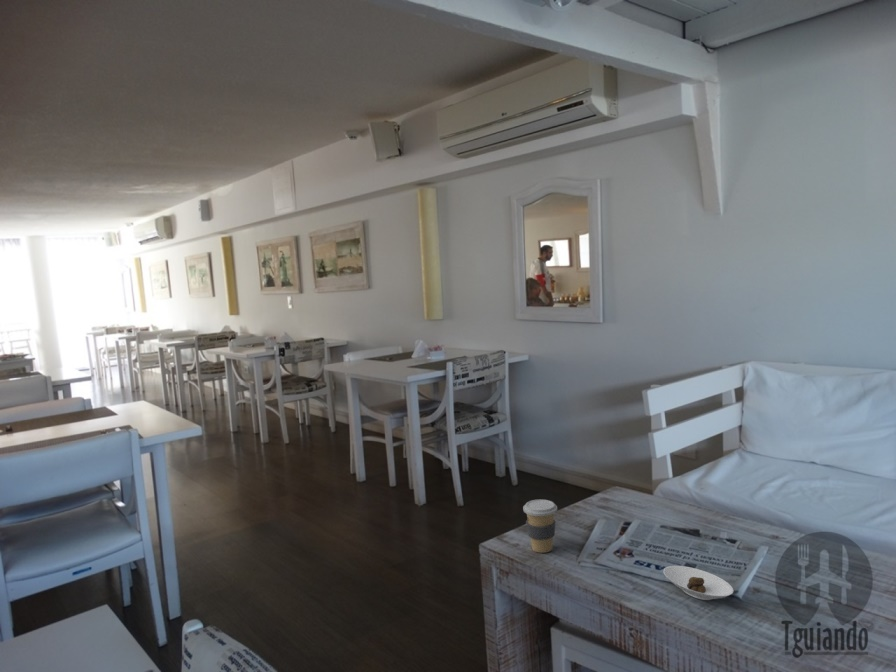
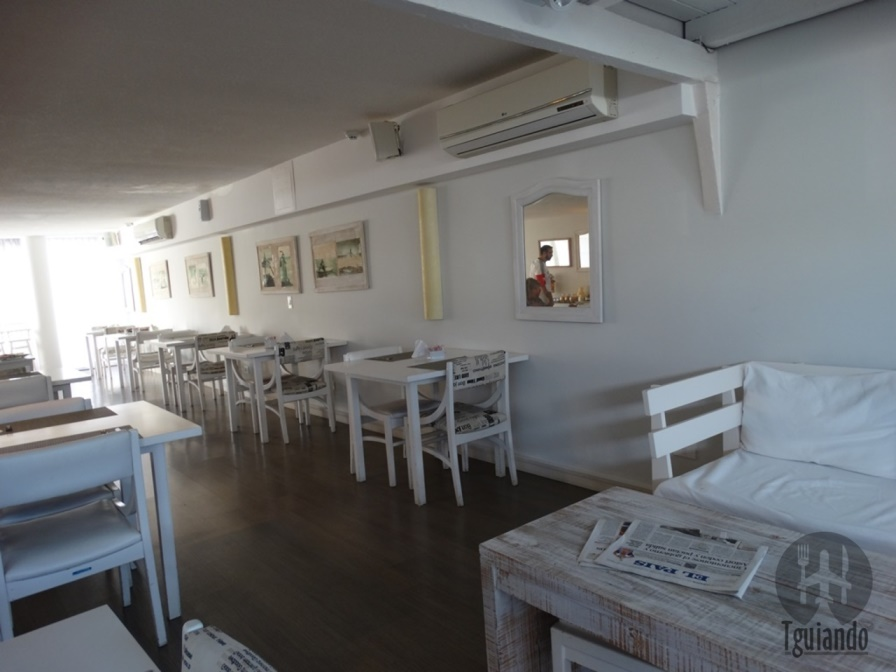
- coffee cup (541, 526)
- saucer (697, 585)
